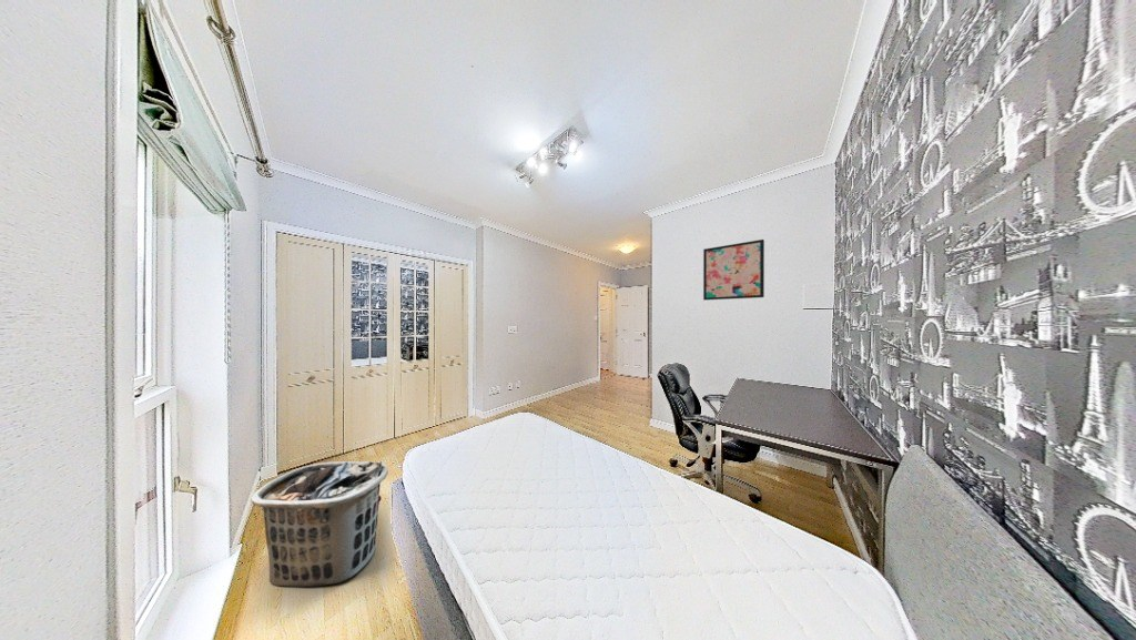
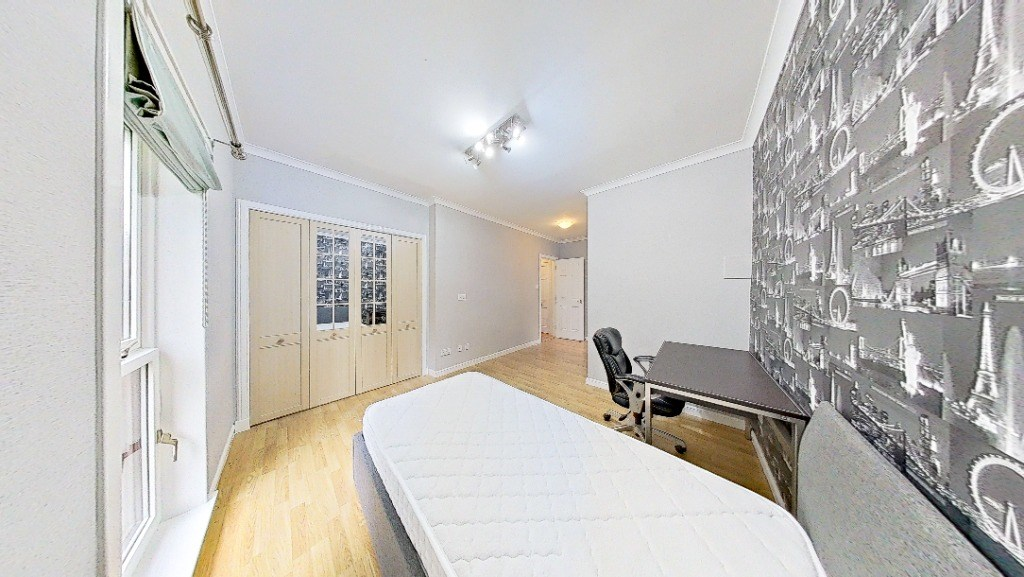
- wall art (731, 272)
- clothes hamper (325, 512)
